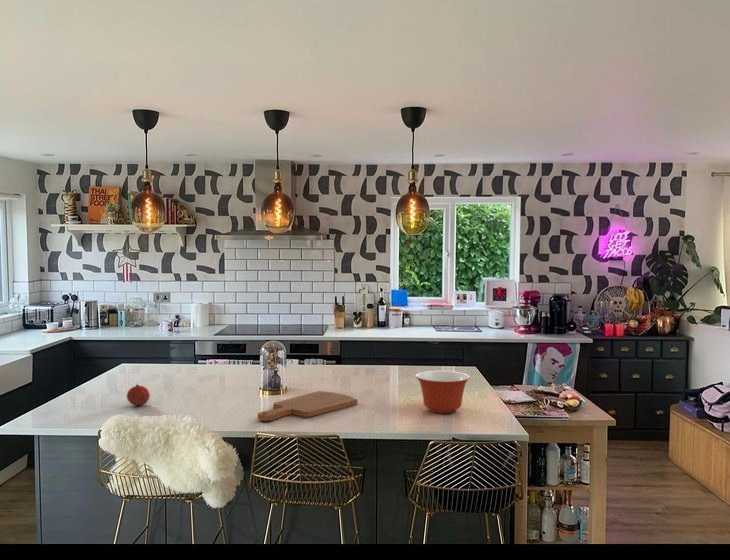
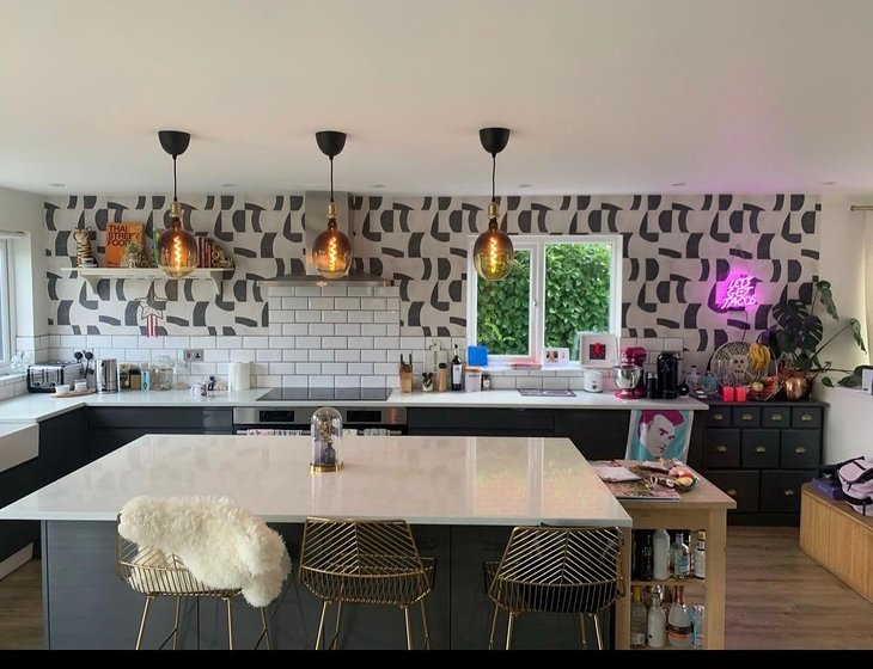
- cutting board (310, 404)
- fruit (138, 394)
- mixing bowl (442, 392)
